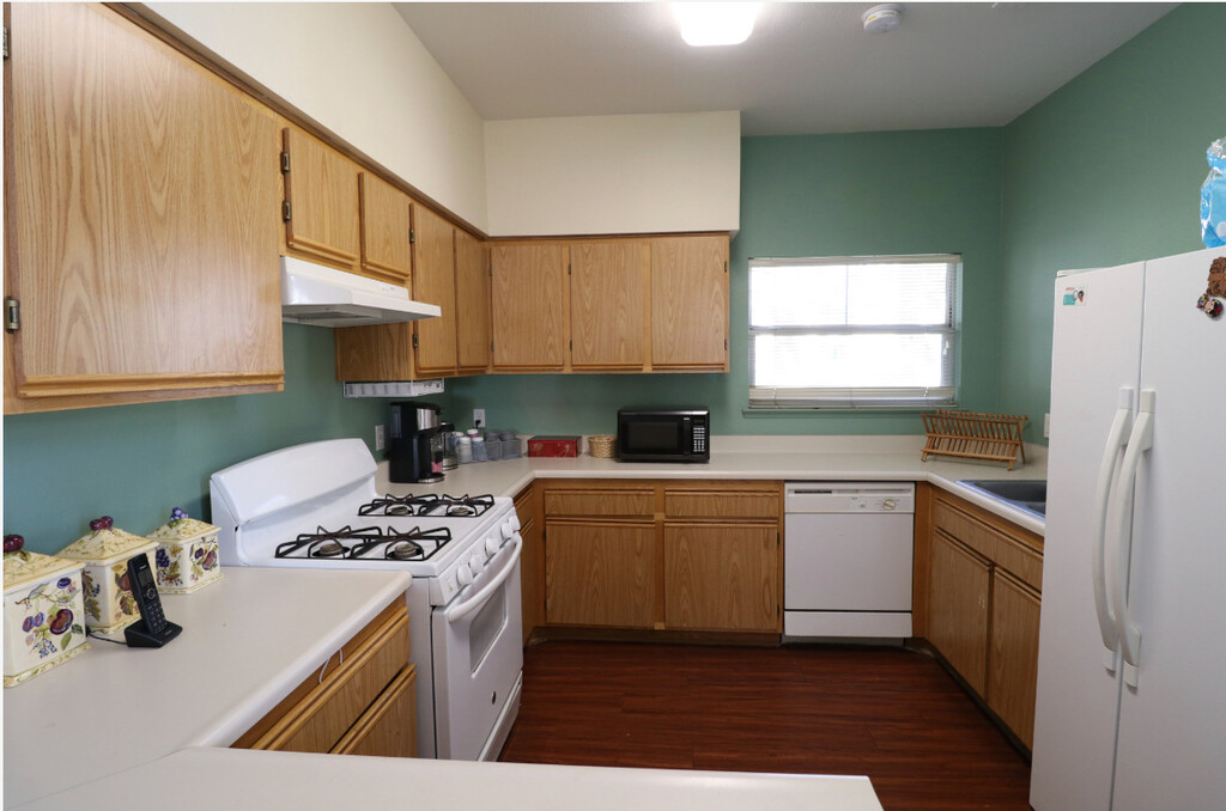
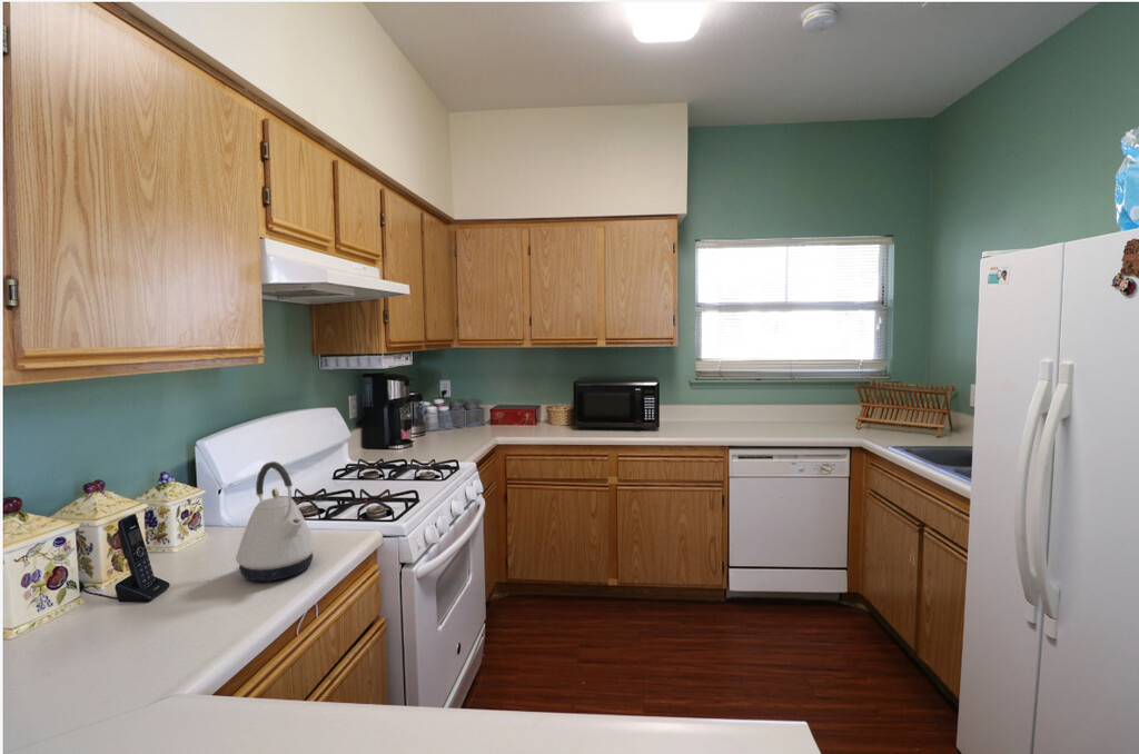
+ kettle (277, 517)
